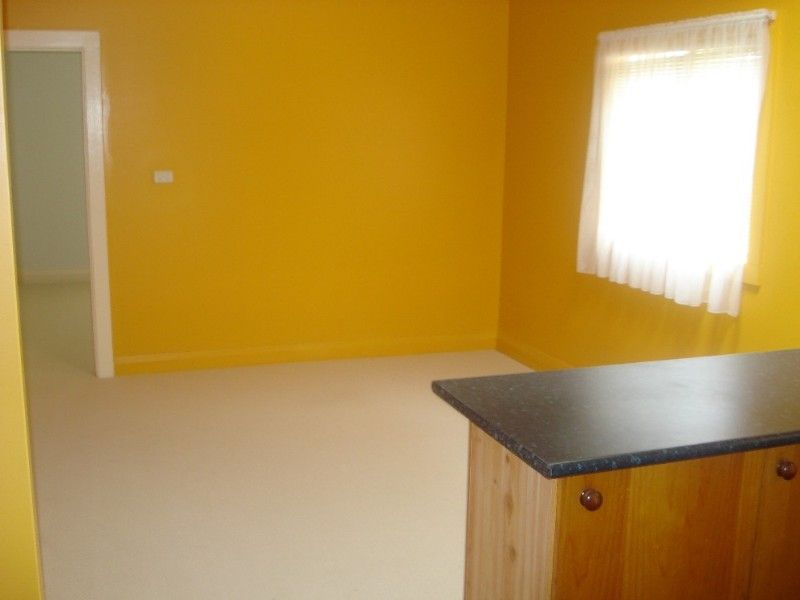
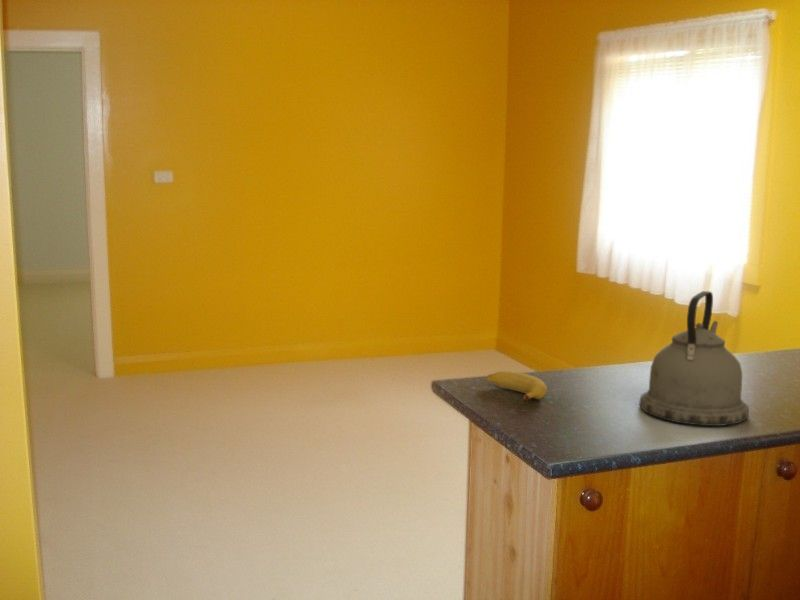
+ banana (514, 385)
+ kettle (695, 351)
